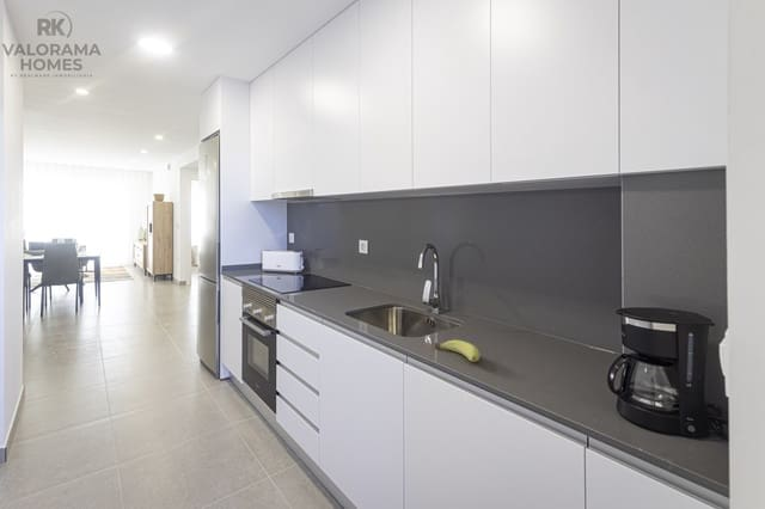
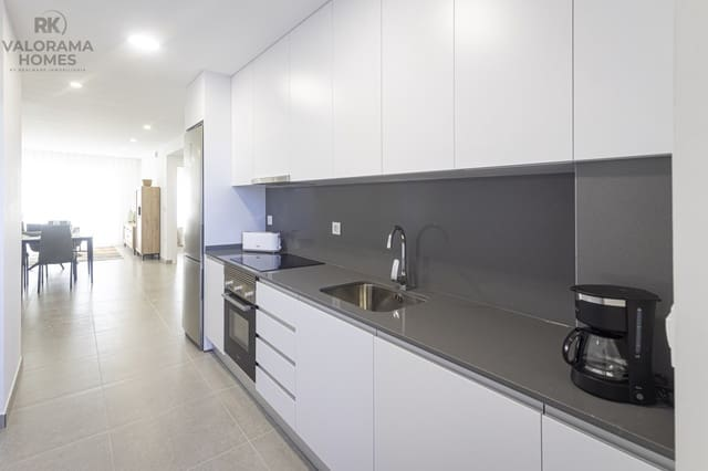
- fruit (458, 349)
